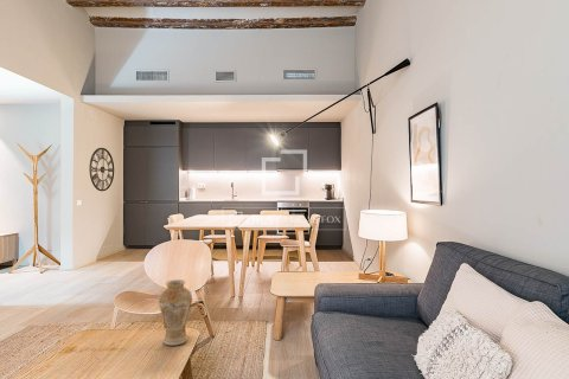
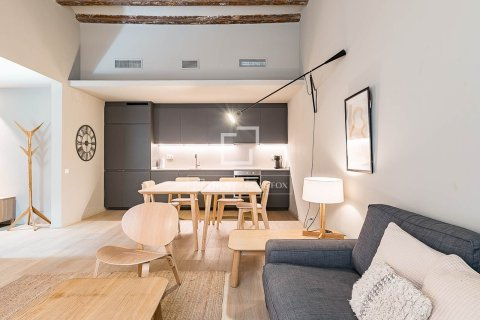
- vase (175, 310)
